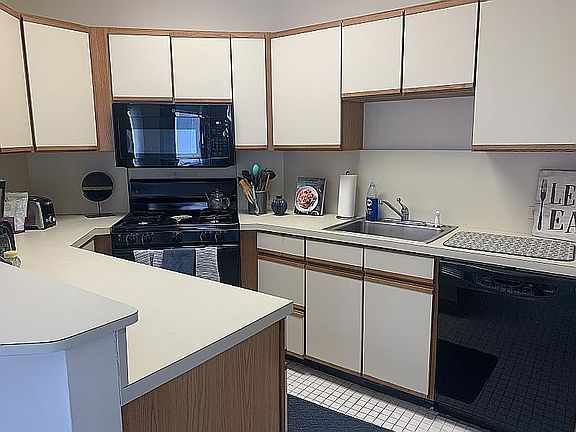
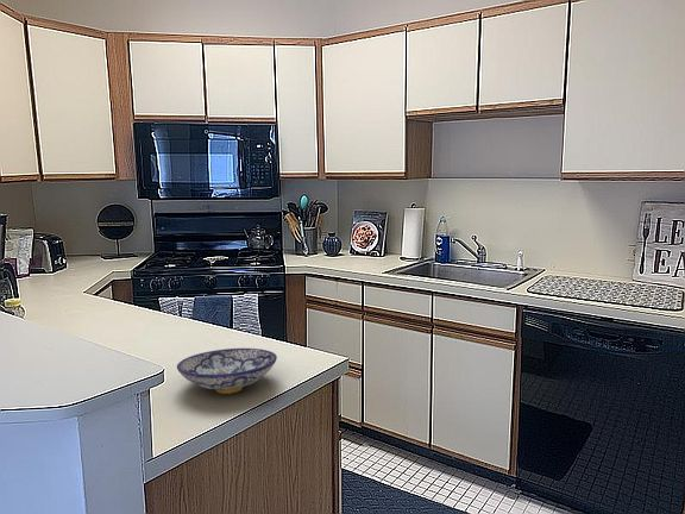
+ bowl (227, 372)
